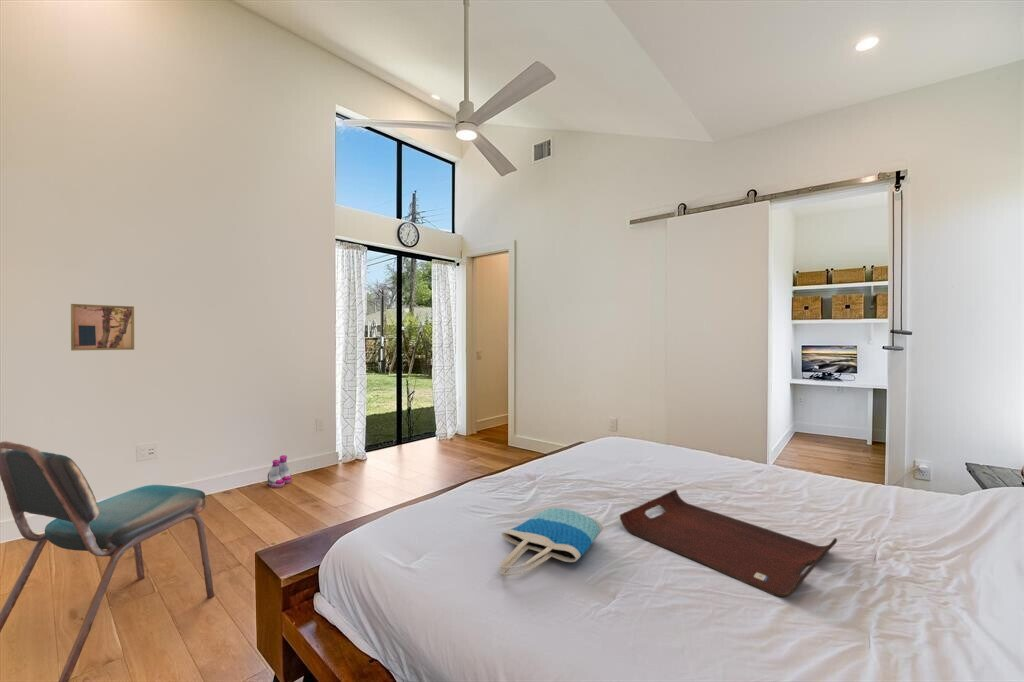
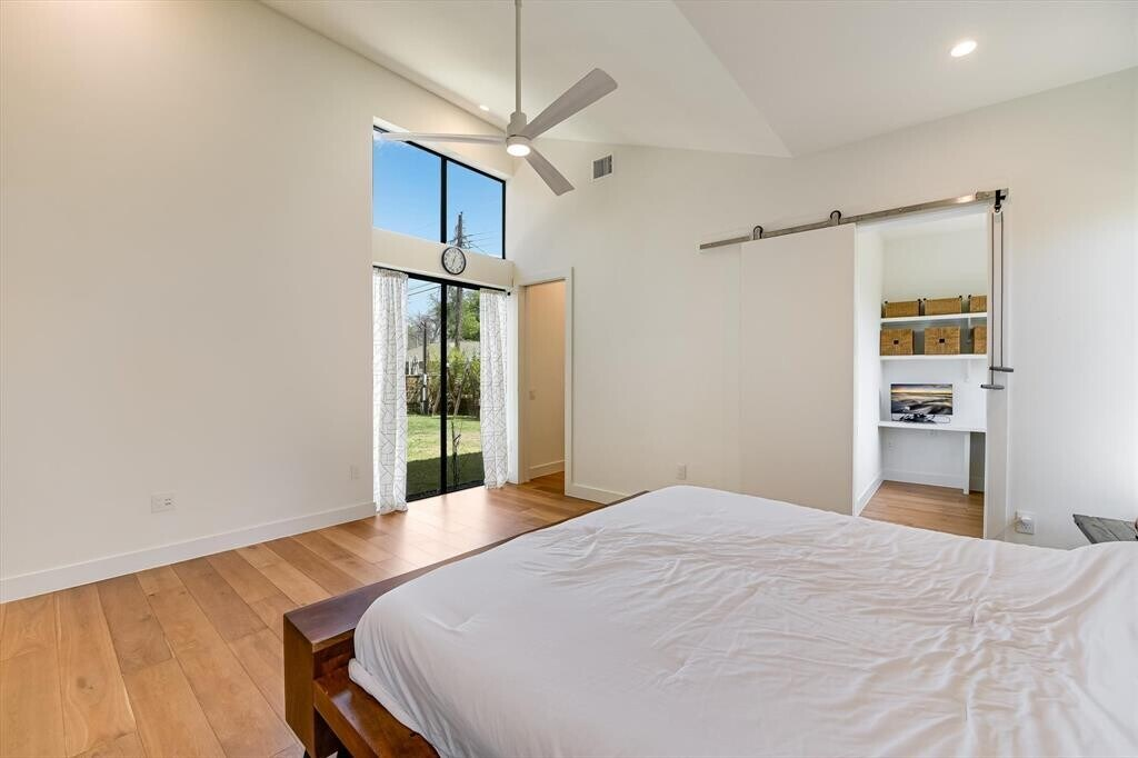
- serving tray (721, 533)
- chair (110, 524)
- boots (280, 469)
- tote bag (542, 539)
- wall art (103, 327)
